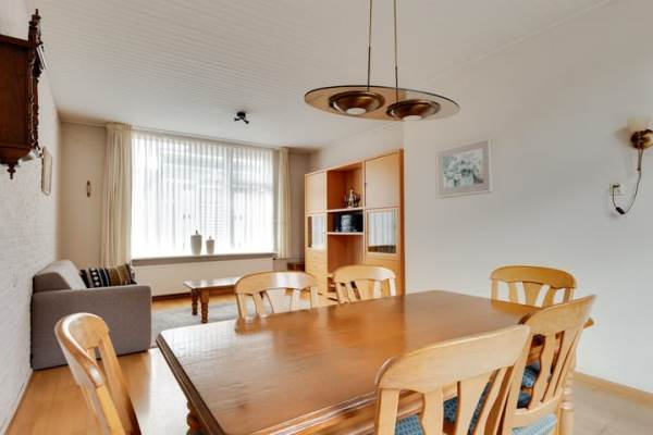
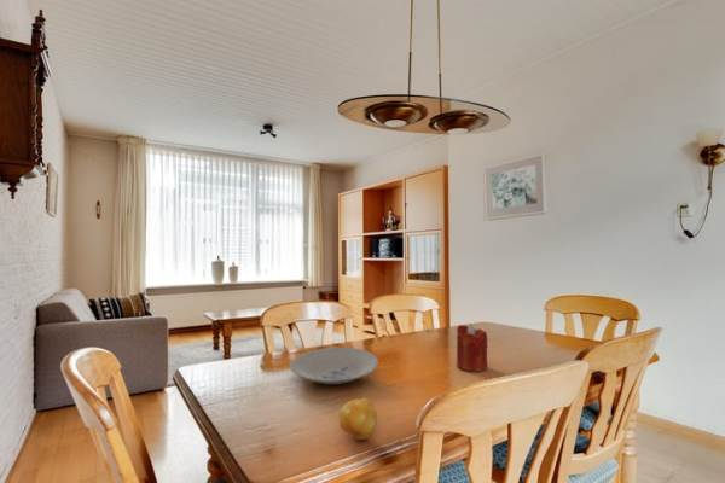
+ candle (471, 345)
+ fruit (358, 419)
+ bowl (334, 368)
